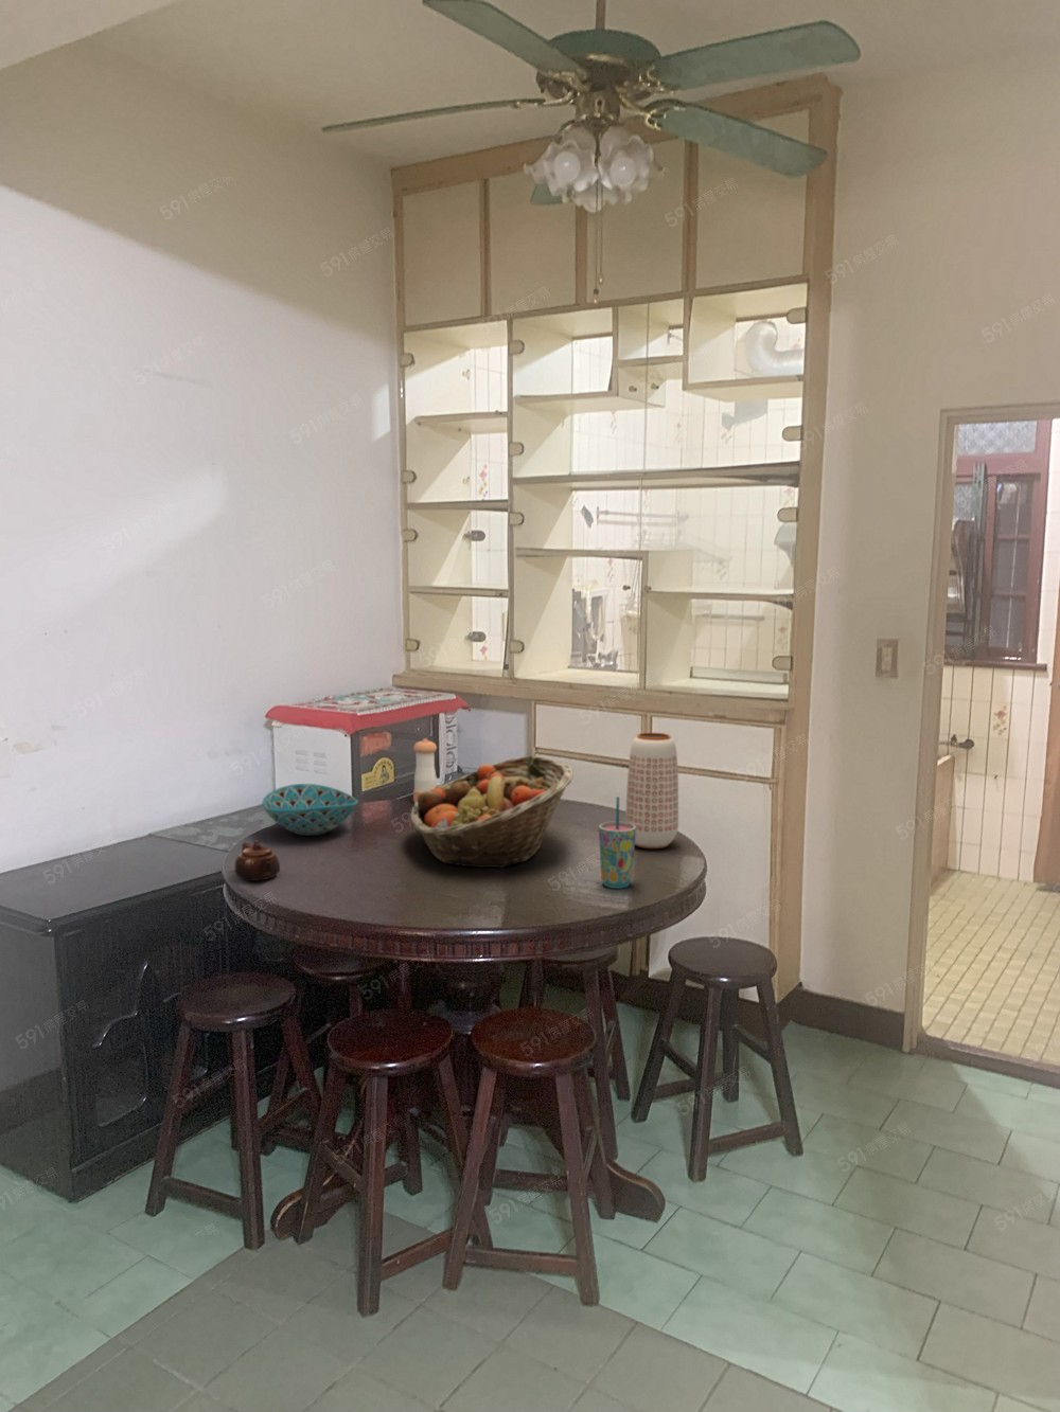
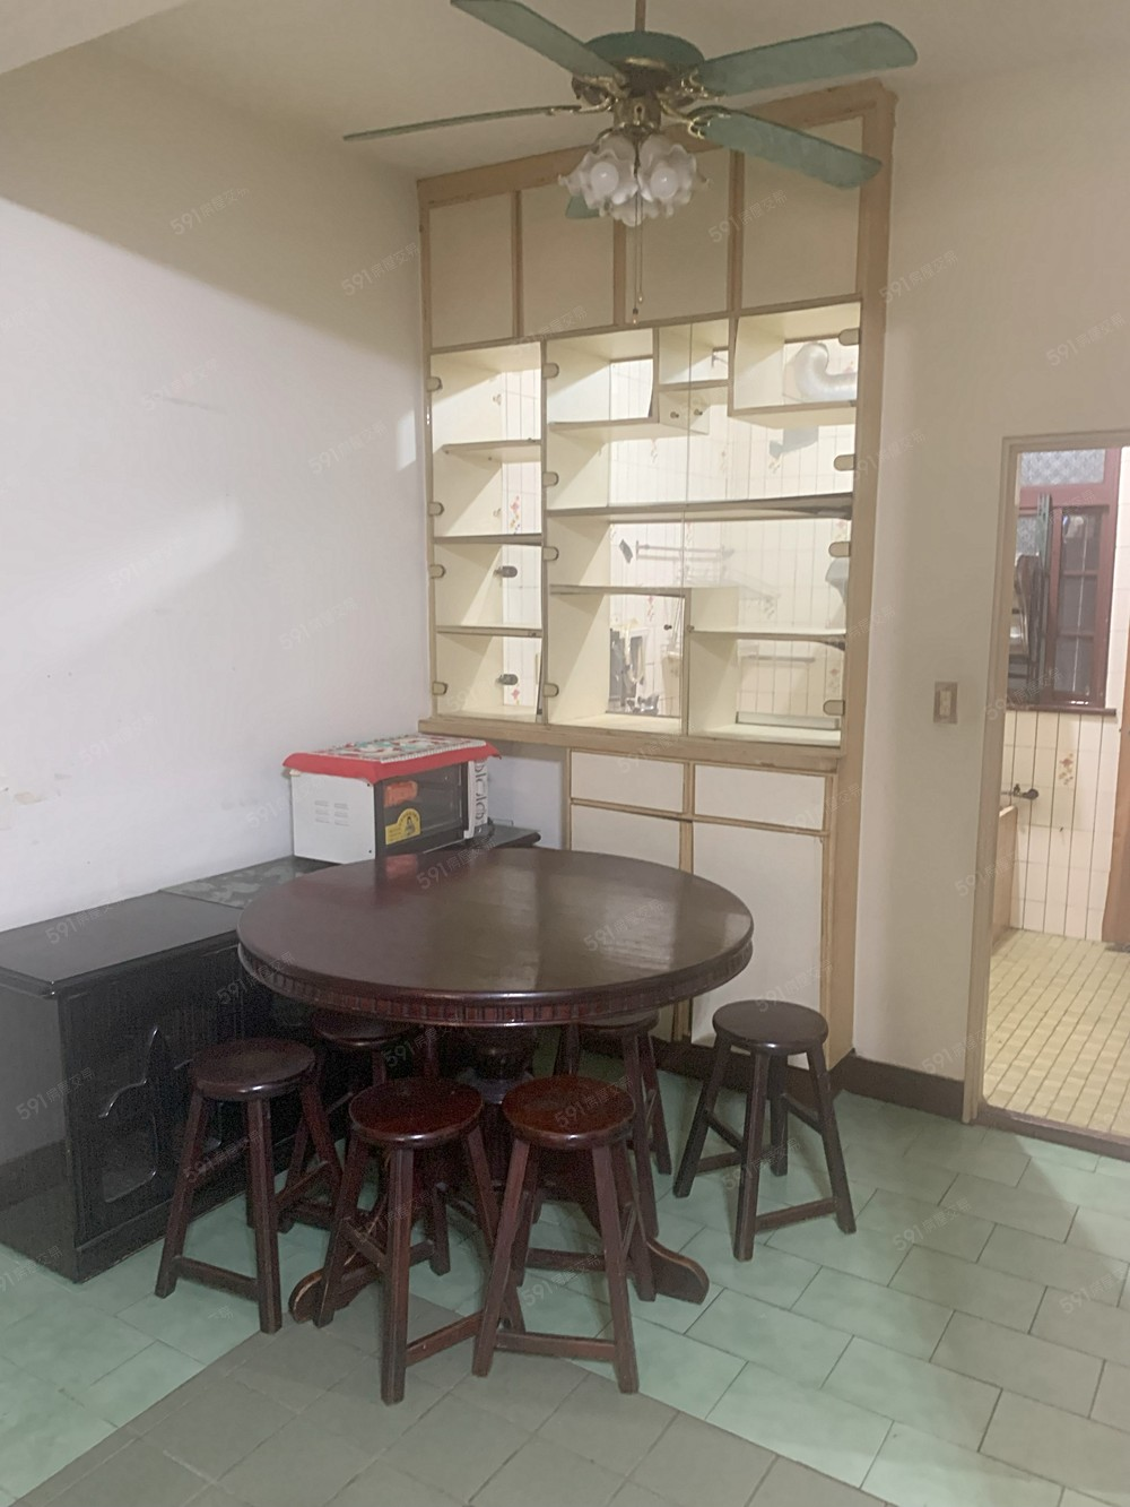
- cup (617, 841)
- fruit basket (491, 807)
- planter (651, 789)
- pepper shaker (425, 770)
- bowl (311, 812)
- teapot (255, 858)
